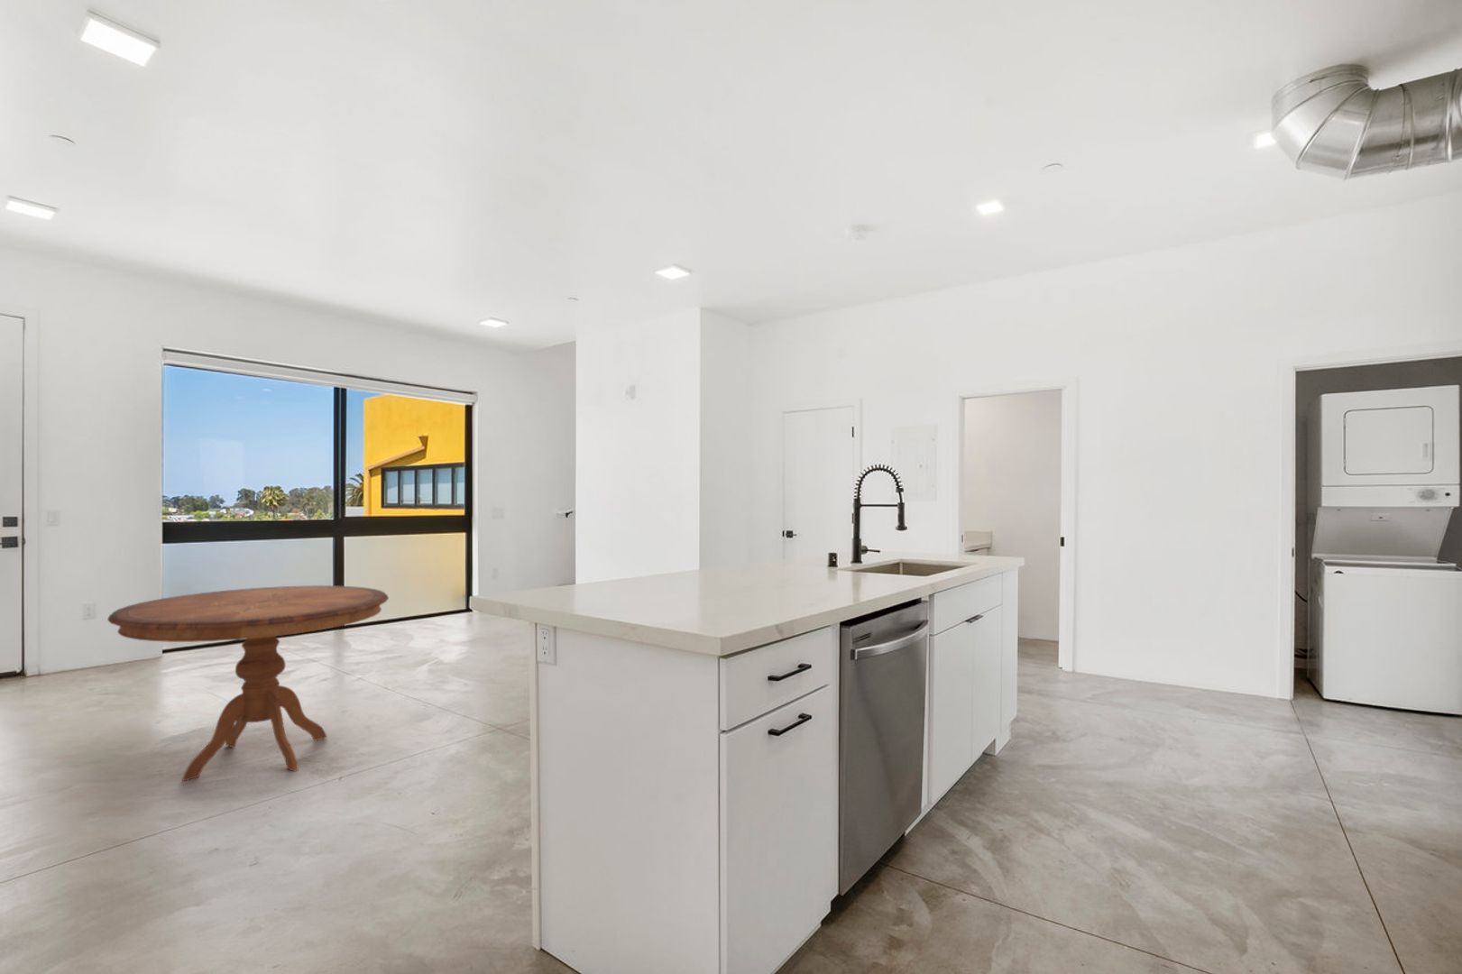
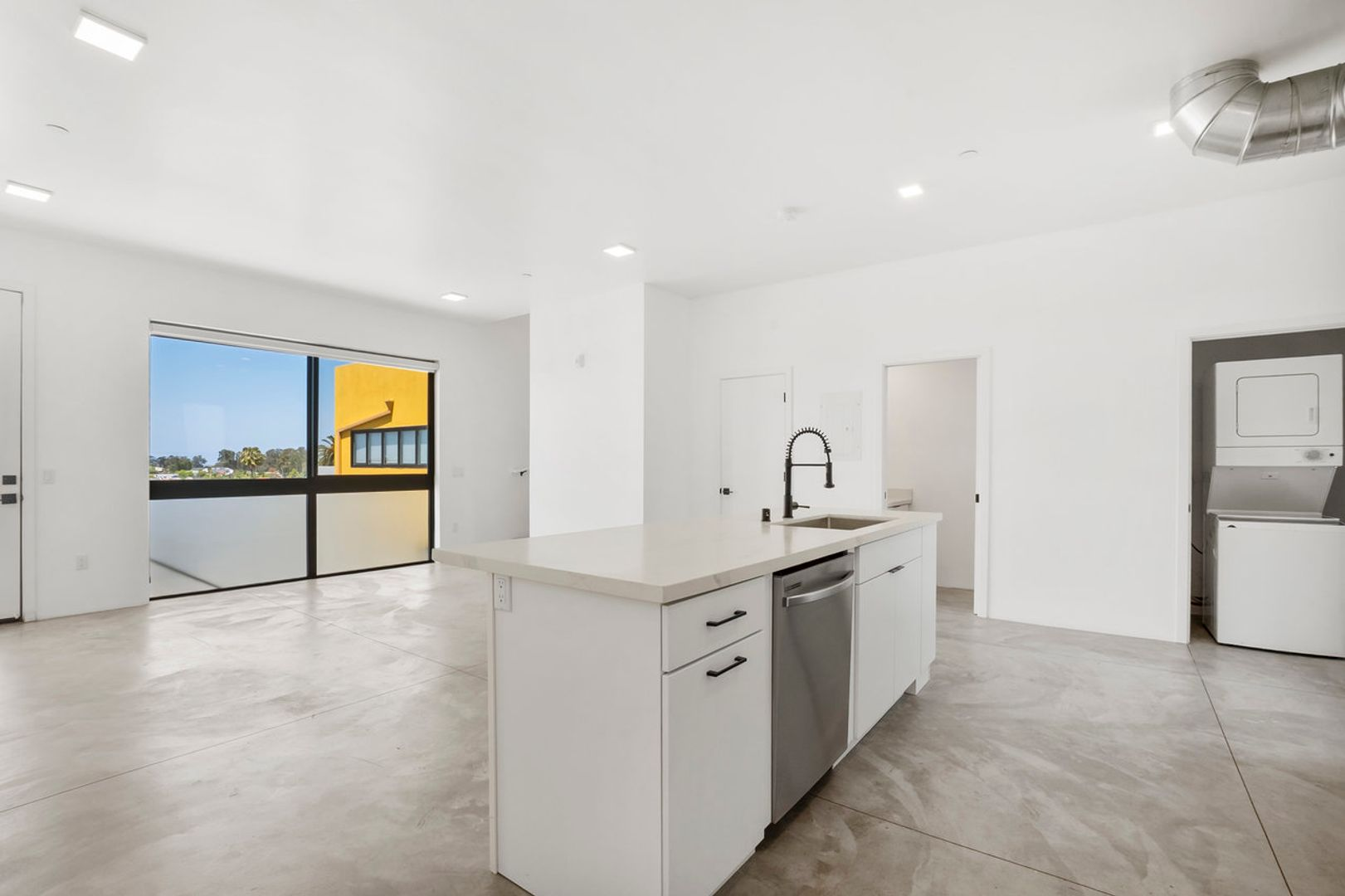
- round table (261, 679)
